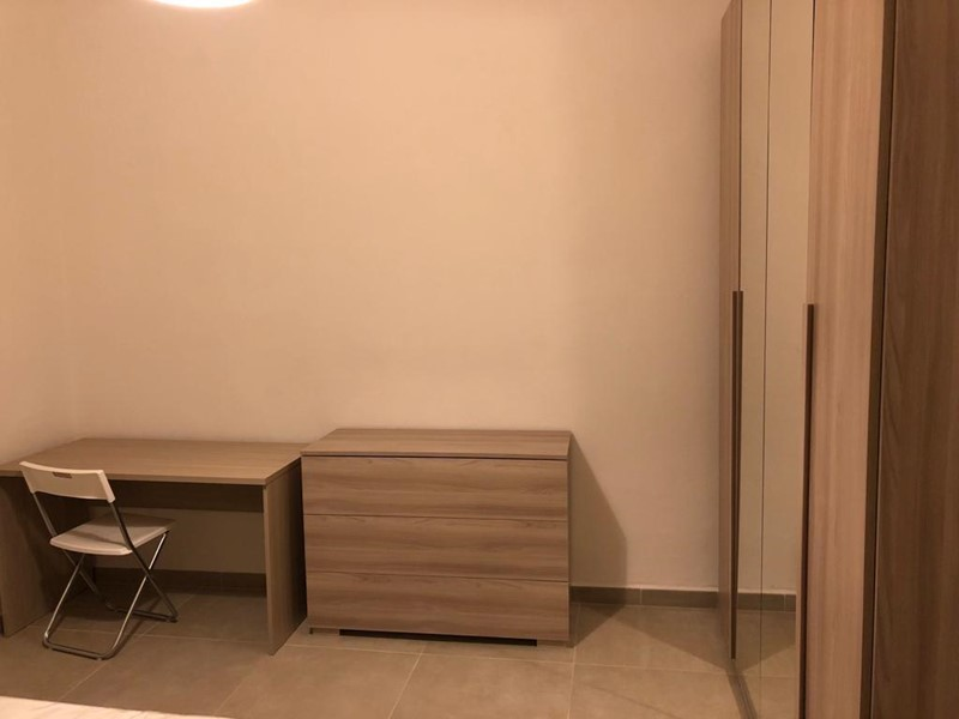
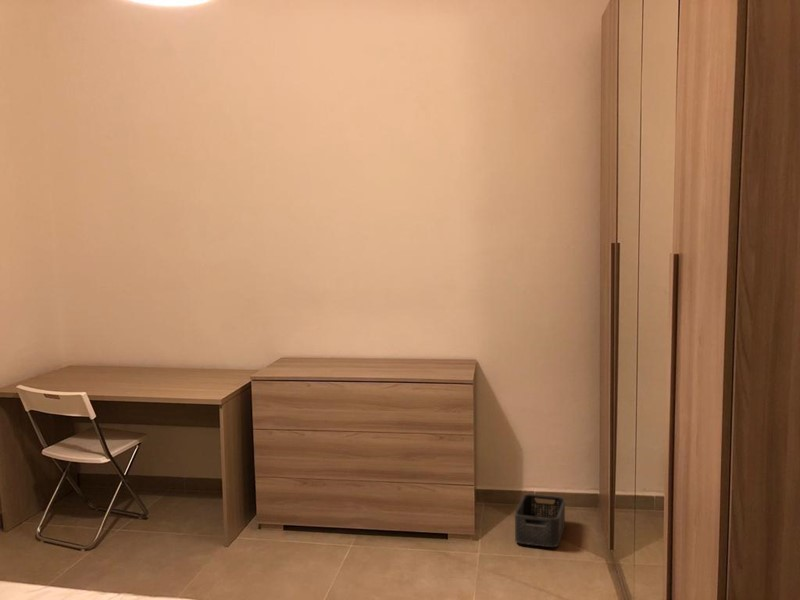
+ storage bin (540, 519)
